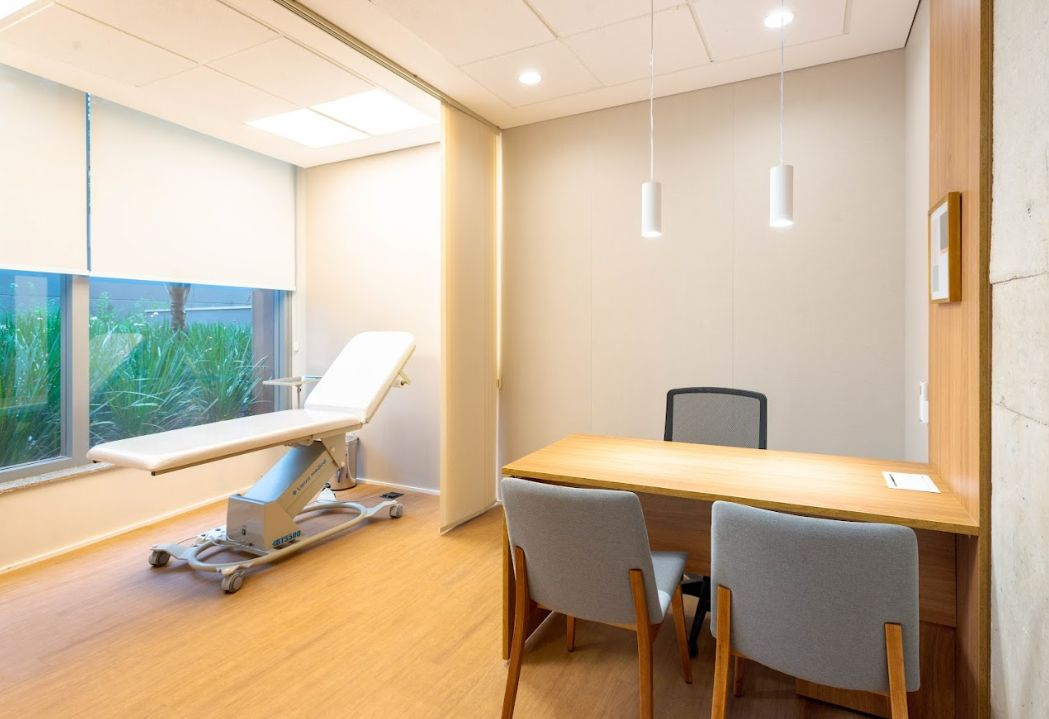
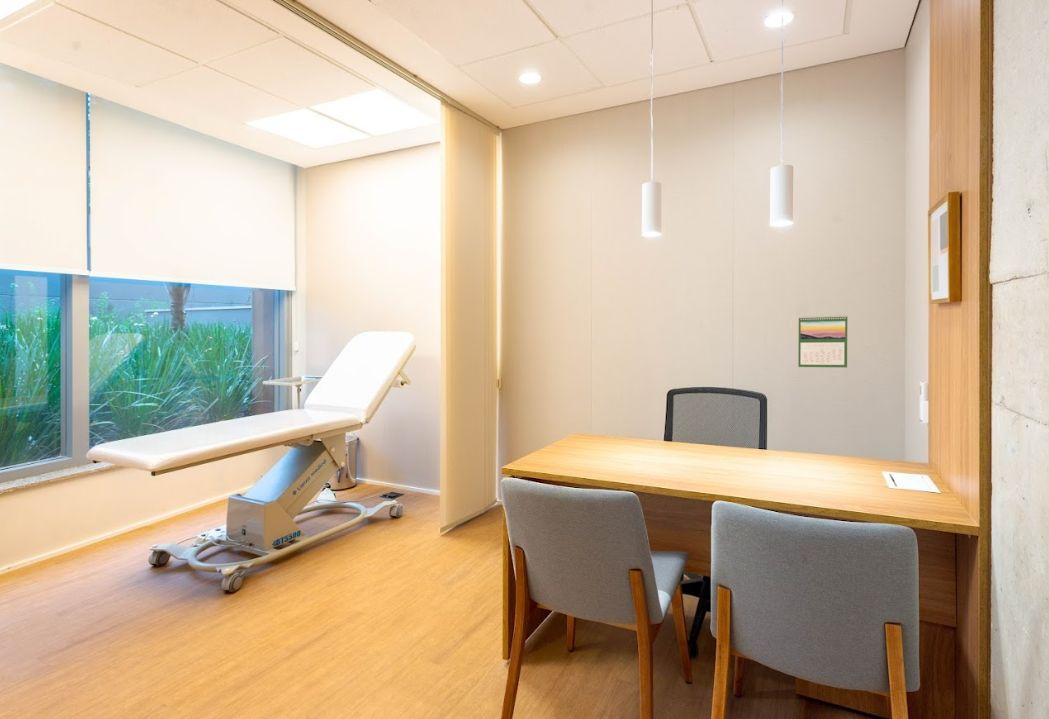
+ calendar (822, 341)
